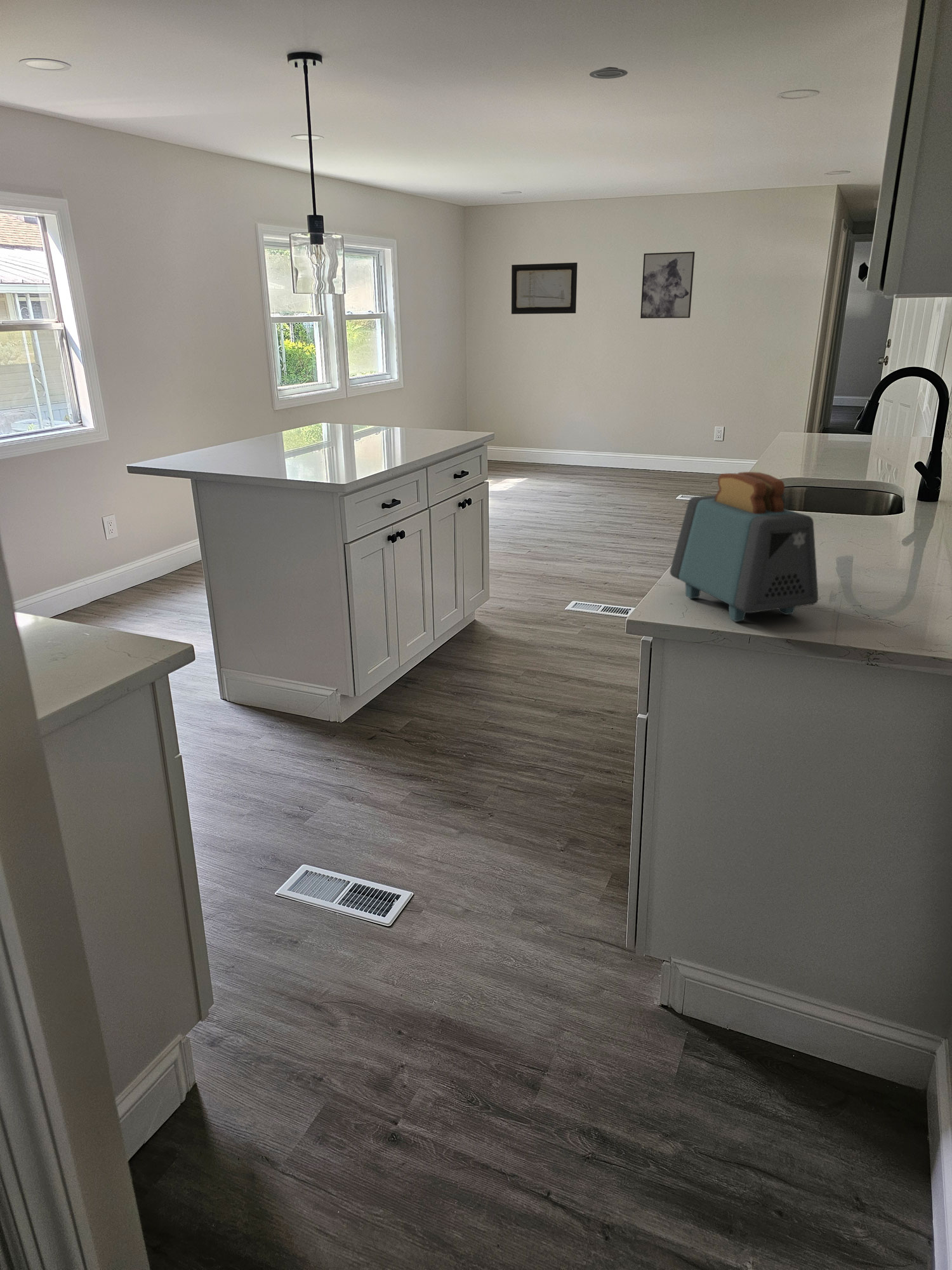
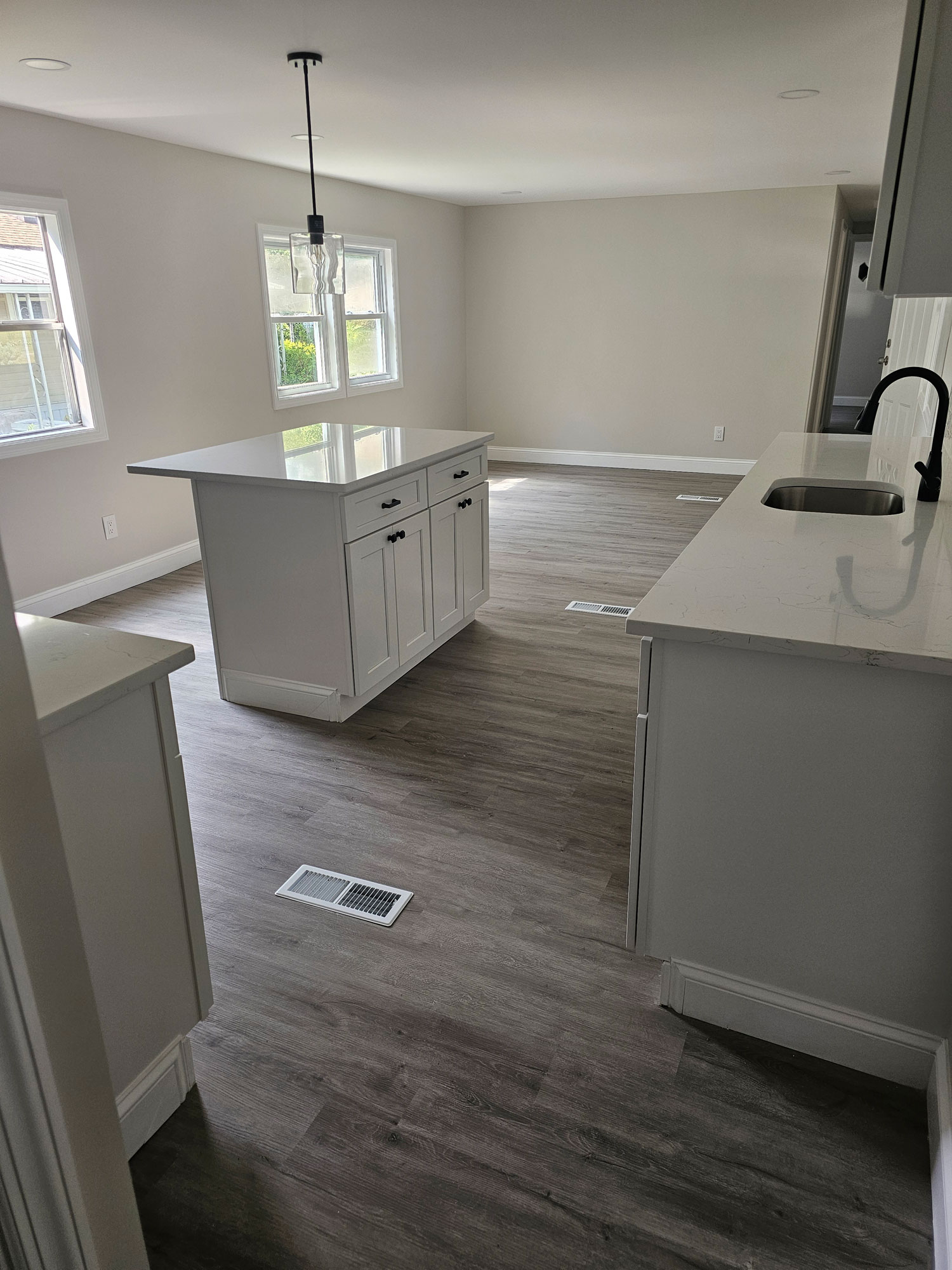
- recessed light (608, 70)
- toaster (744, 541)
- wall art (667, 286)
- wall art (543, 289)
